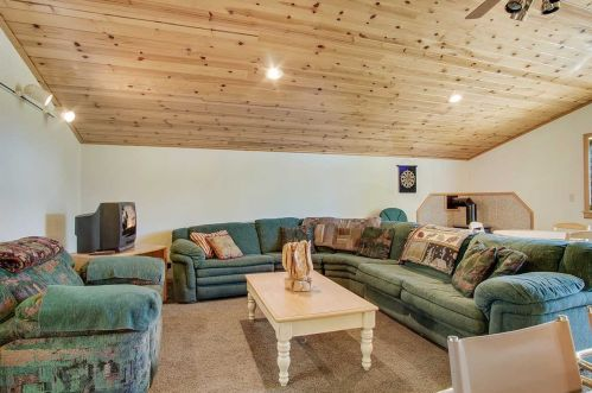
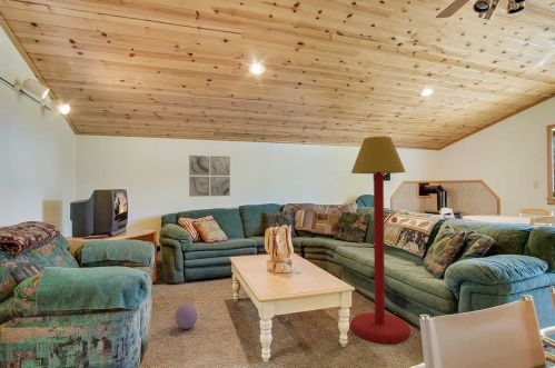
+ wall art (210, 175)
+ floor lamp (378, 233)
+ ball (186, 316)
